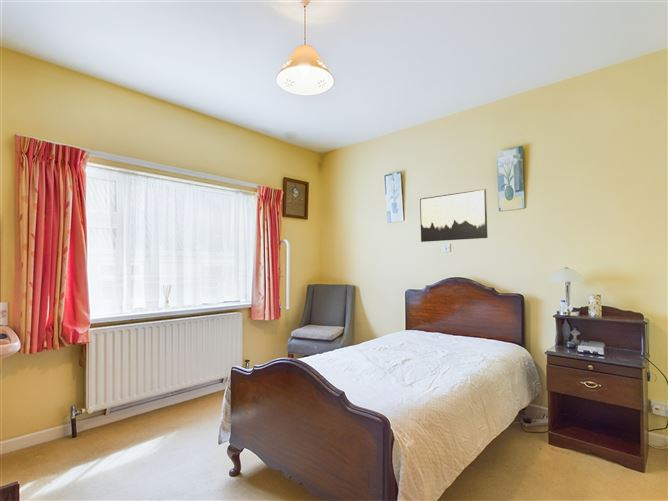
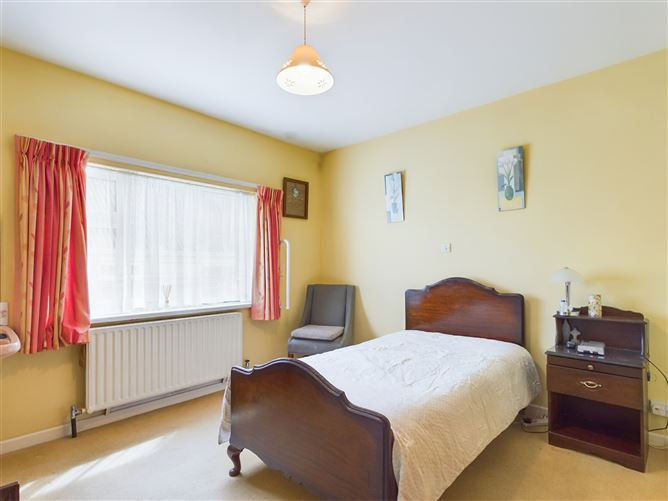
- wall art (451, 217)
